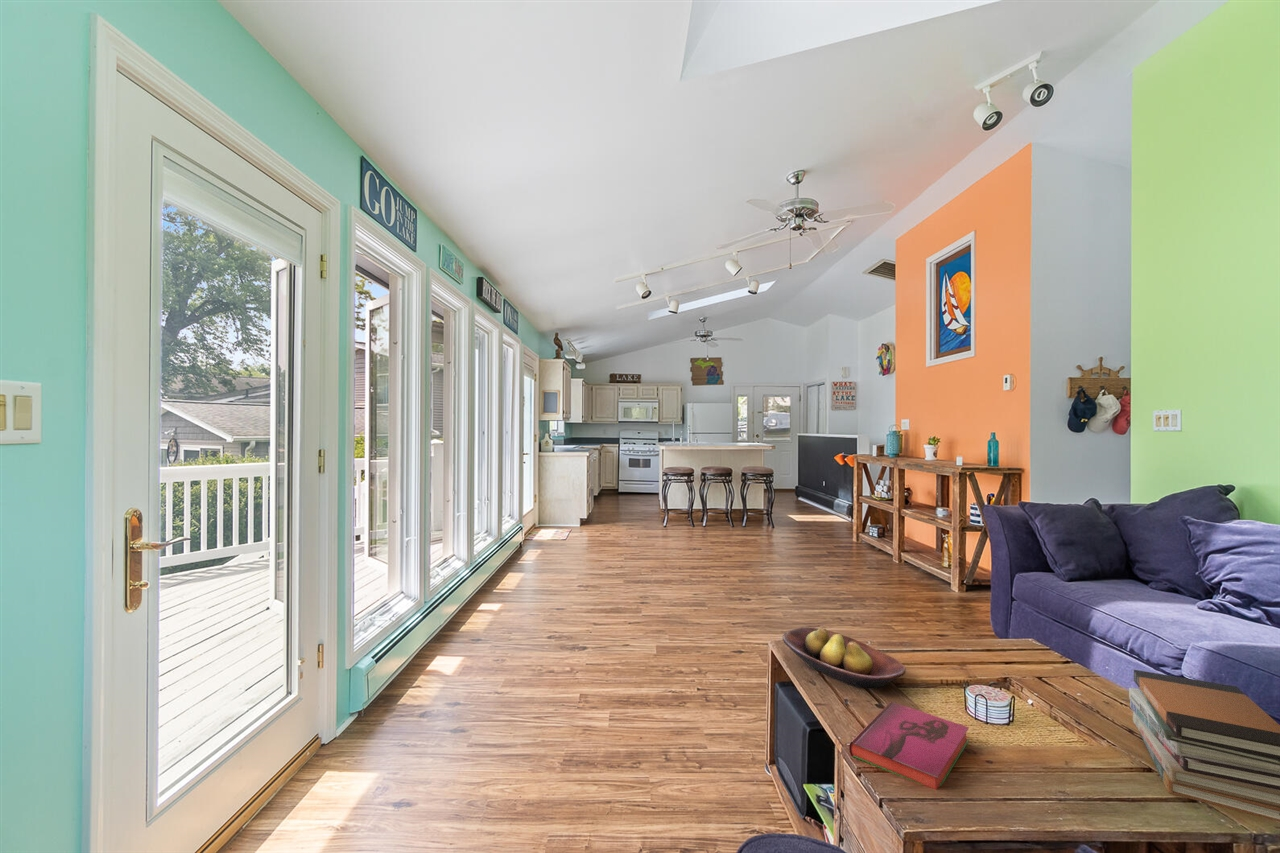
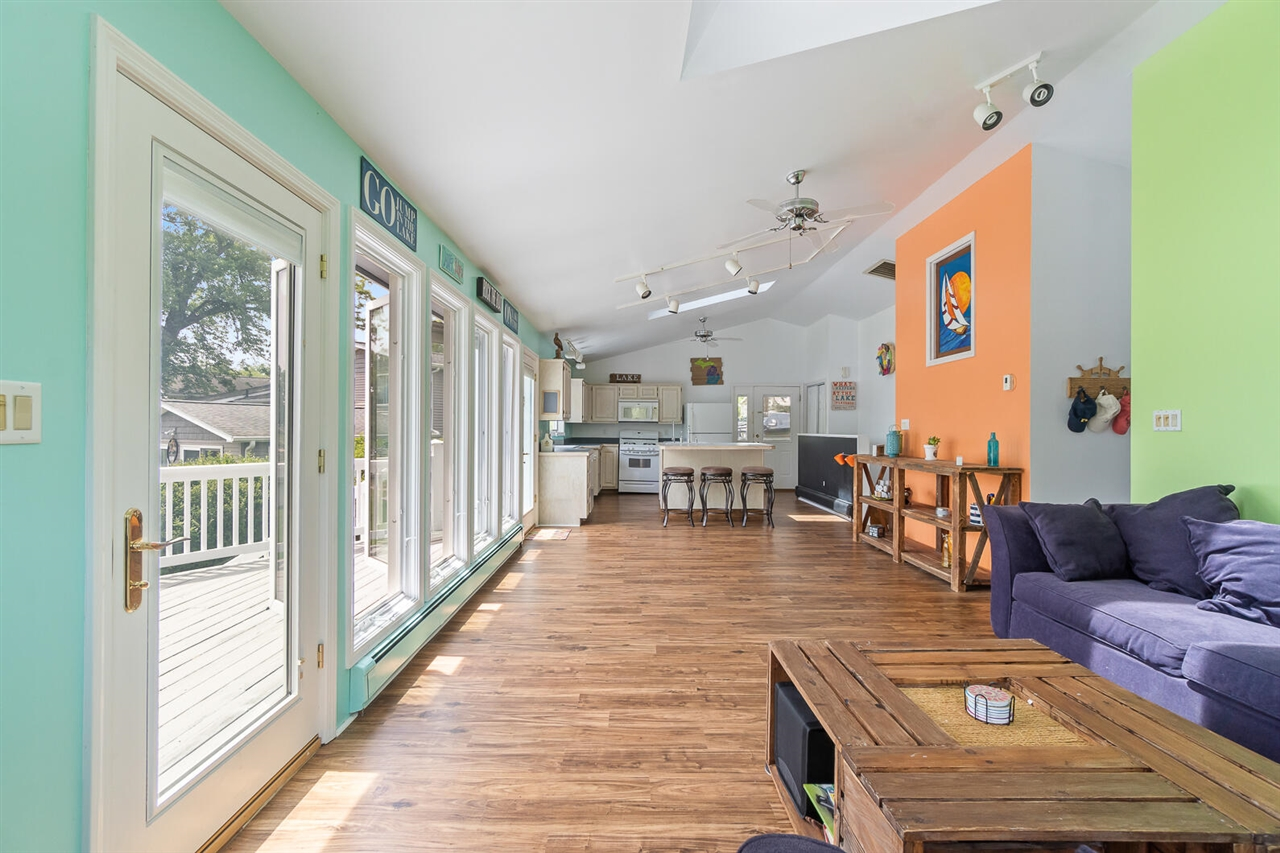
- fruit bowl (839, 652)
- book stack (1205, 737)
- hardback book (910, 740)
